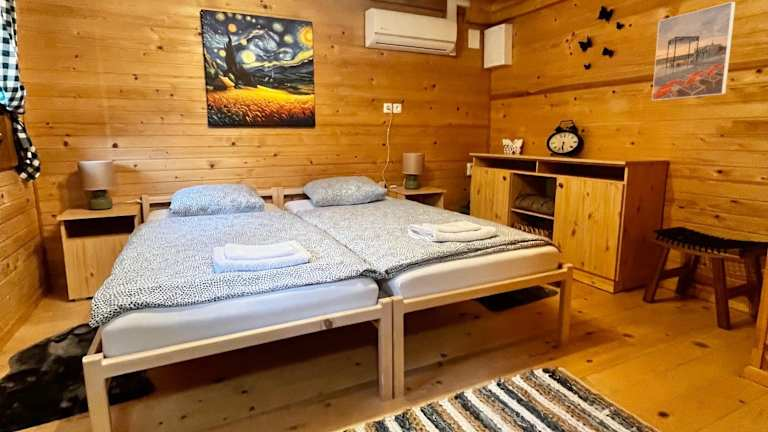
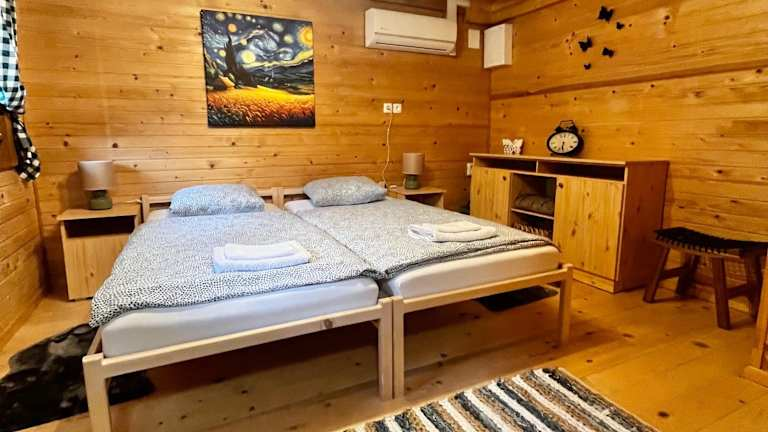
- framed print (690, 55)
